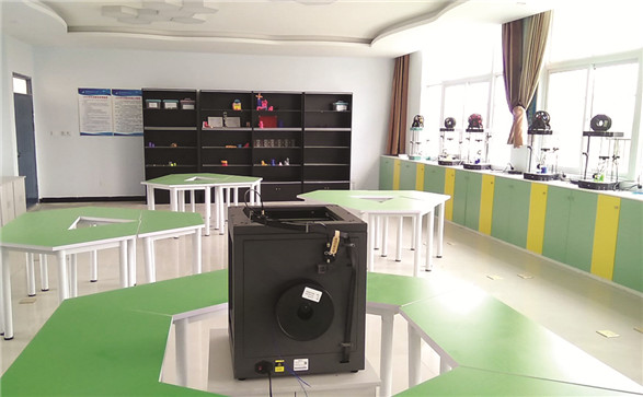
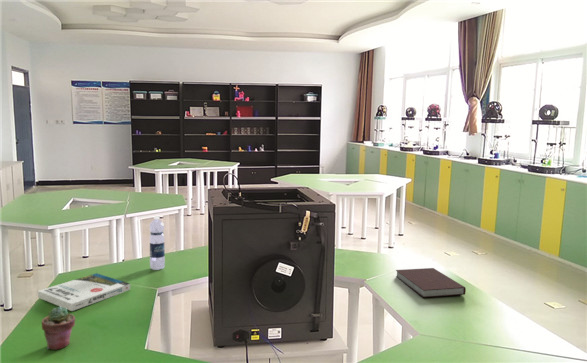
+ water bottle (157, 242)
+ notebook (428, 281)
+ book (85, 290)
+ potted succulent (58, 326)
